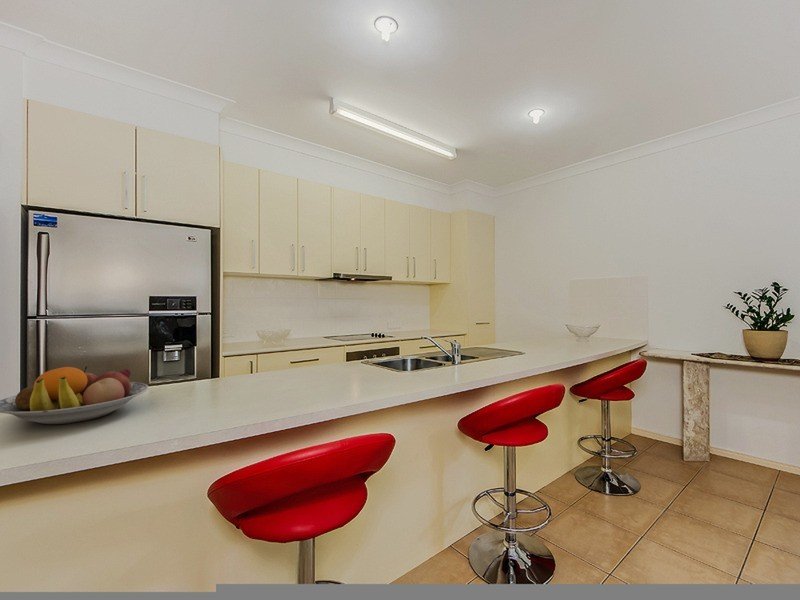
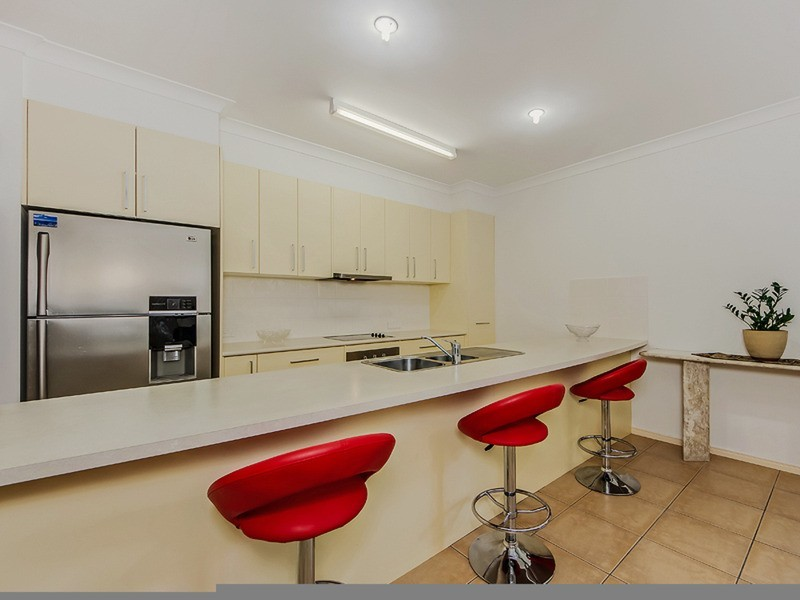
- fruit bowl (77, 389)
